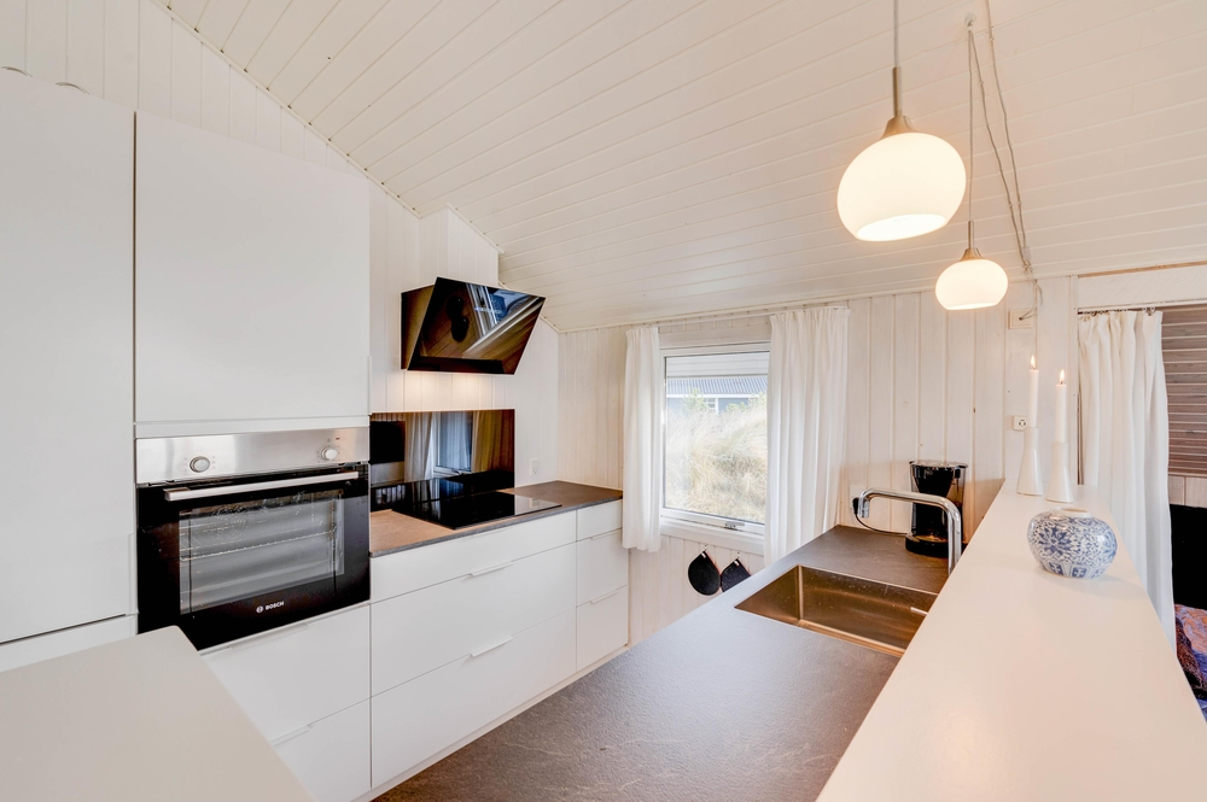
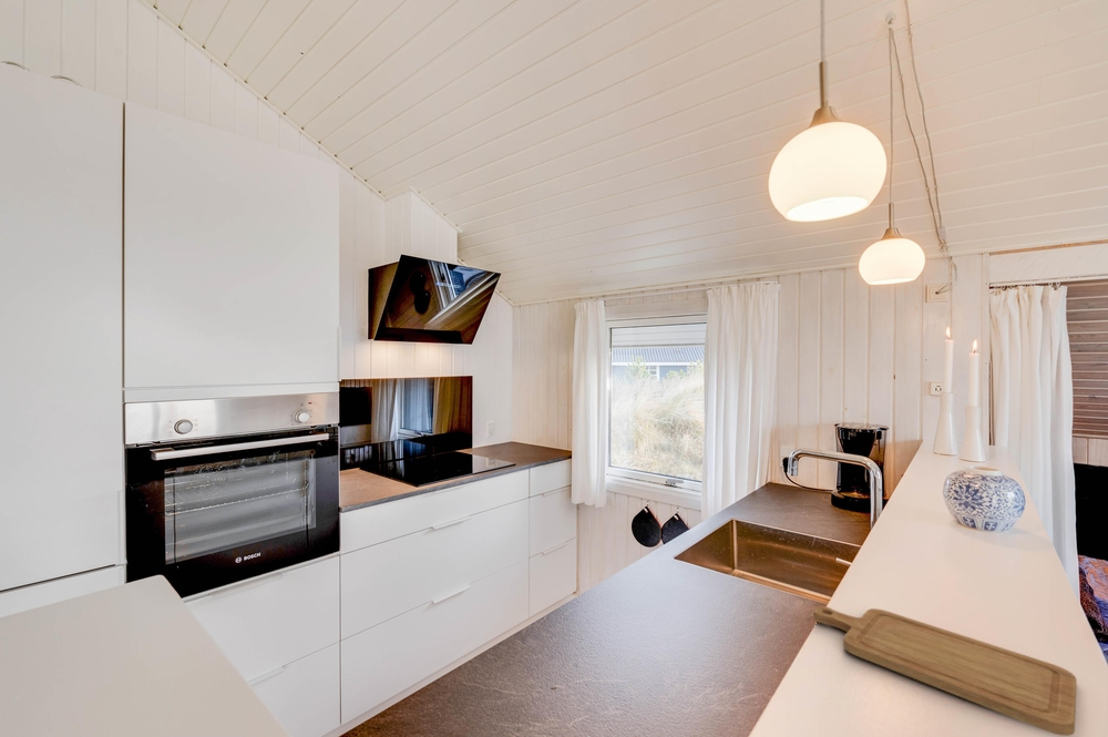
+ chopping board (924, 649)
